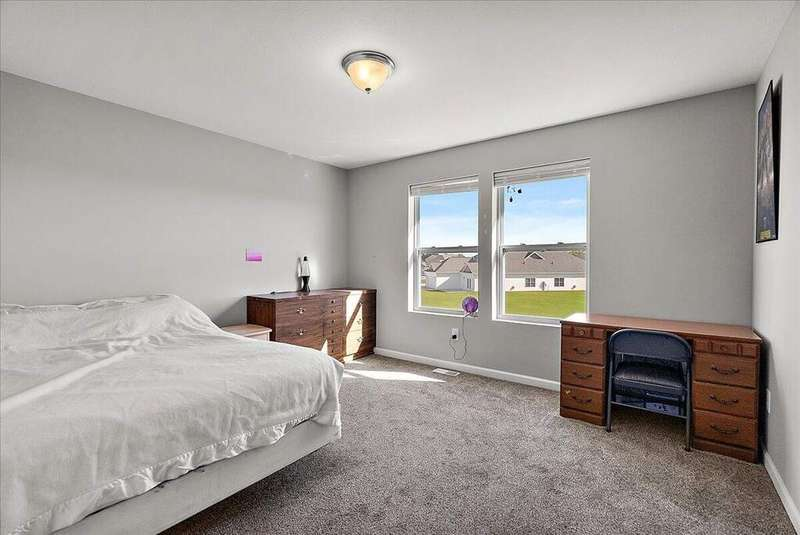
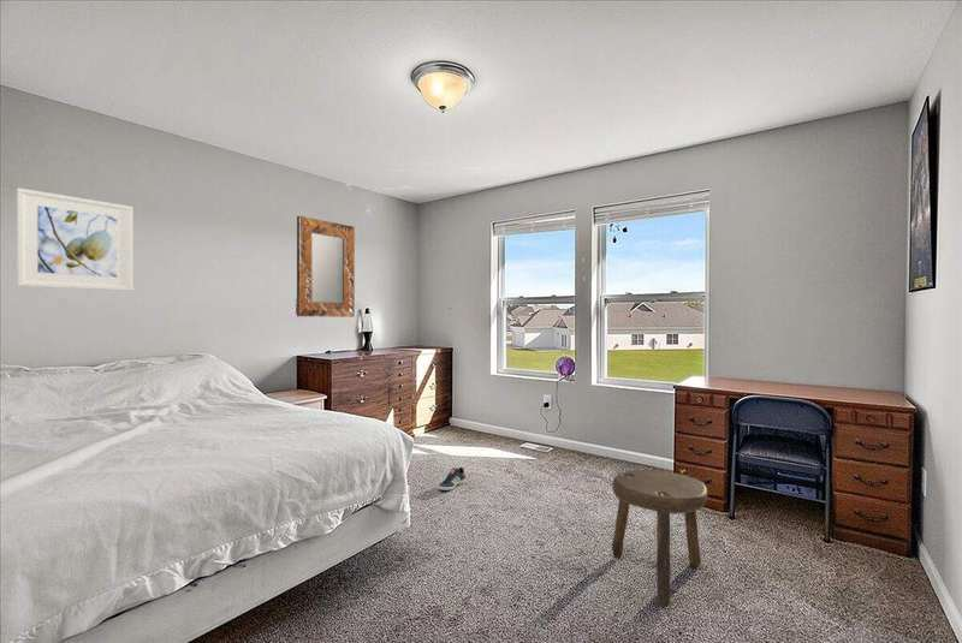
+ sneaker (451, 477)
+ stool (657, 530)
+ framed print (78, 243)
+ home mirror (327, 269)
